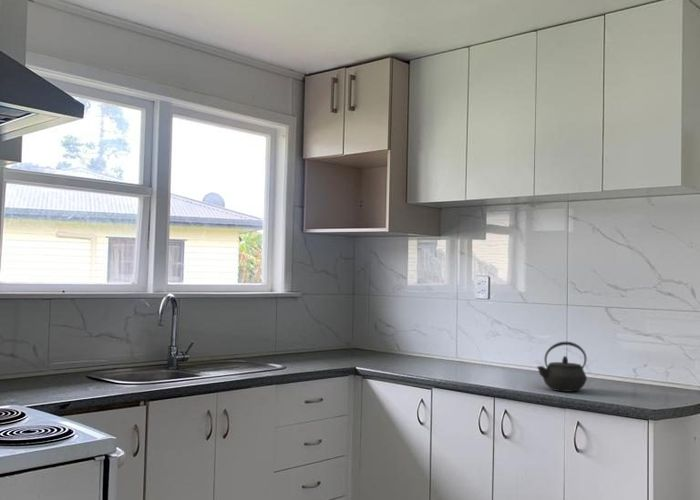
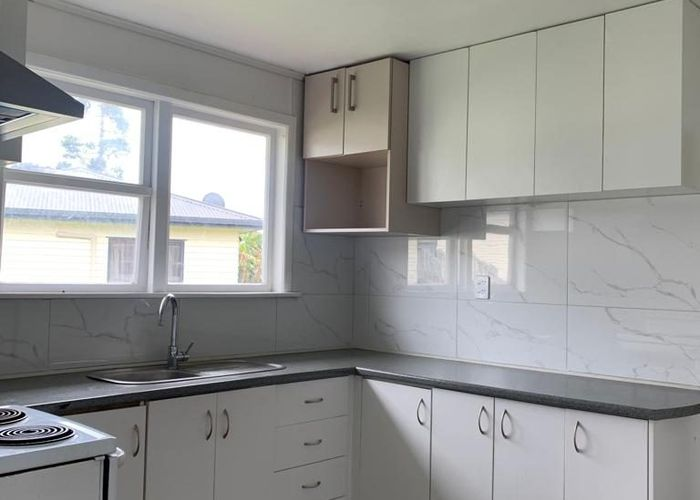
- kettle (561, 365)
